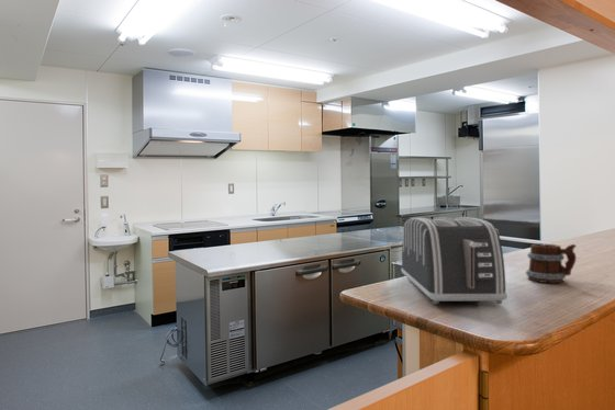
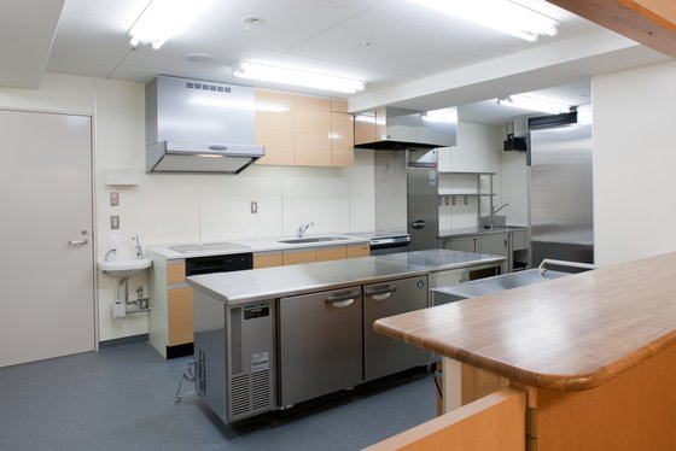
- toaster (447, 253)
- mug (550, 261)
